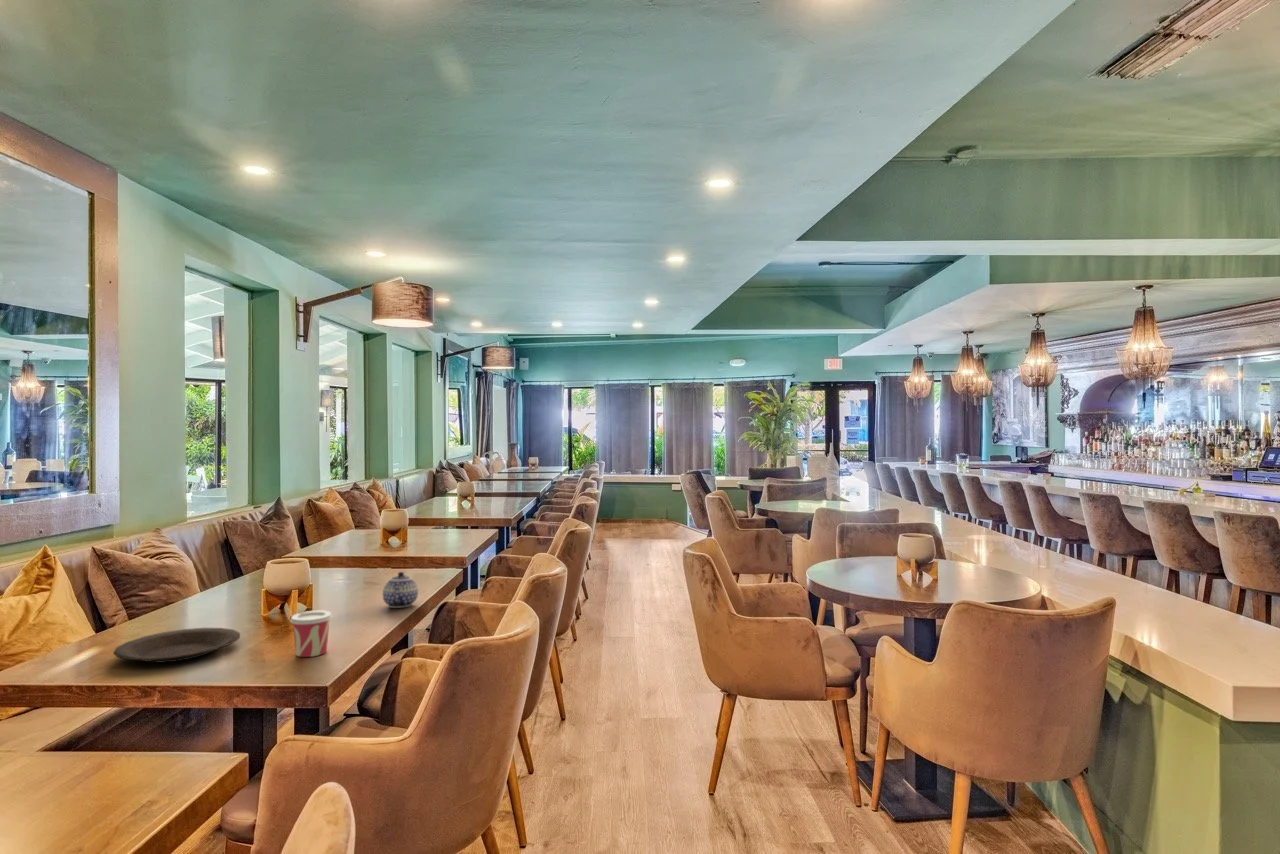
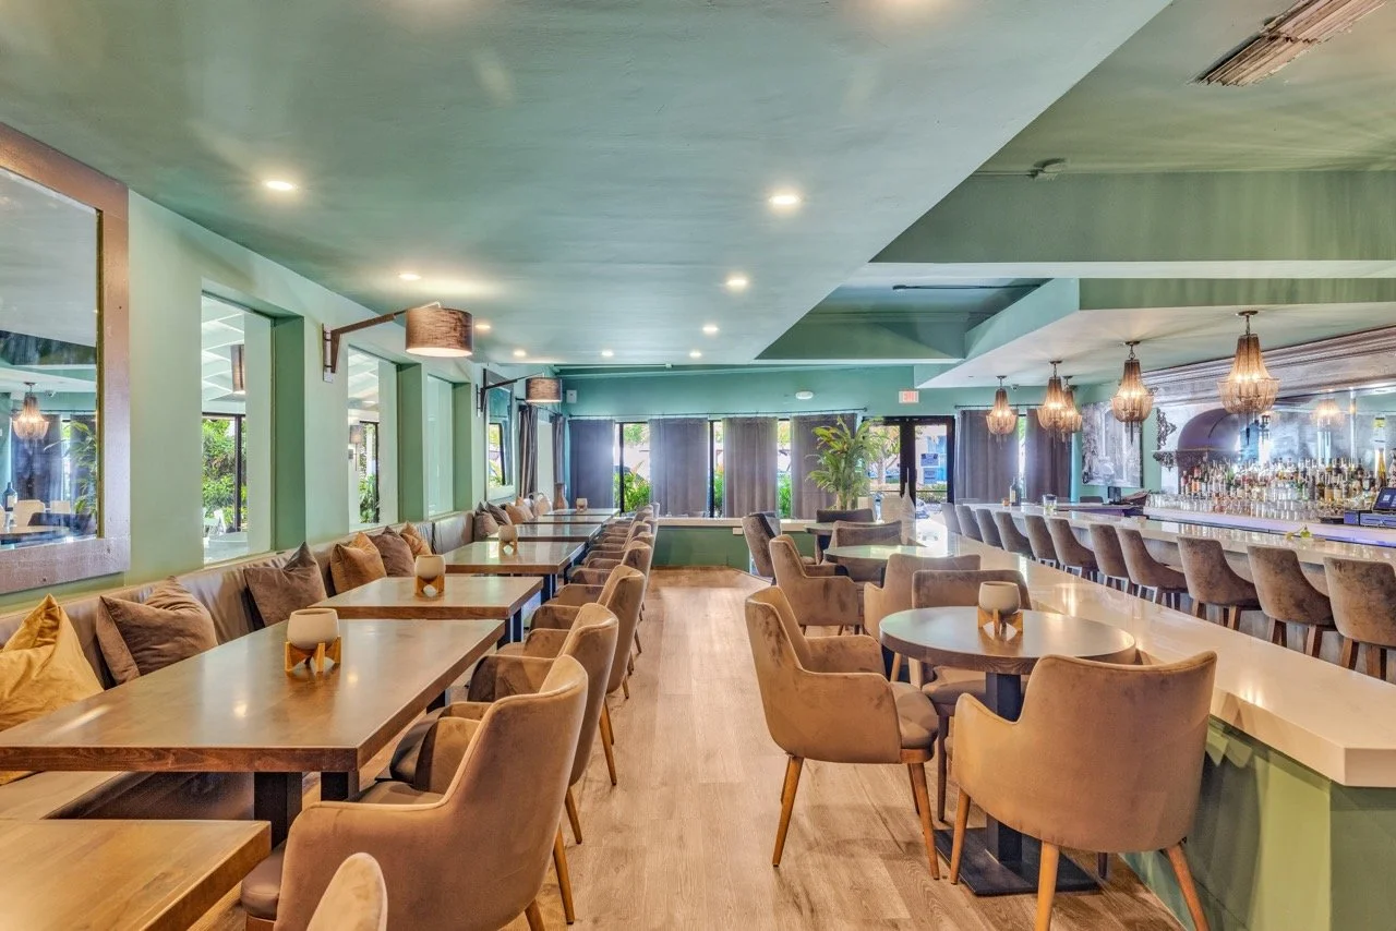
- cup (311, 633)
- teapot (400, 588)
- plate (179, 647)
